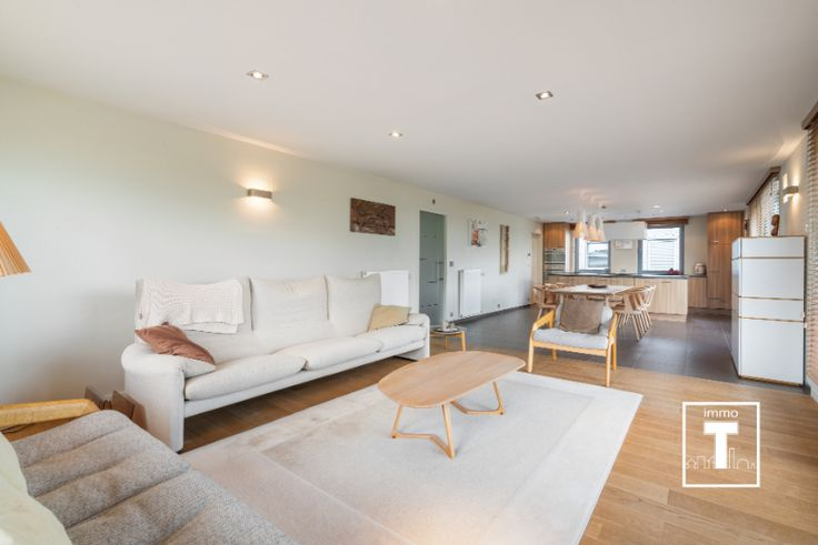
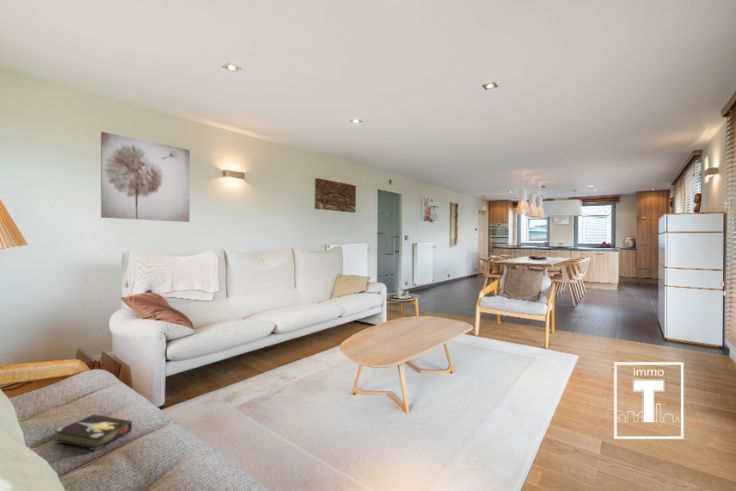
+ wall art (149, 180)
+ hardback book (94, 429)
